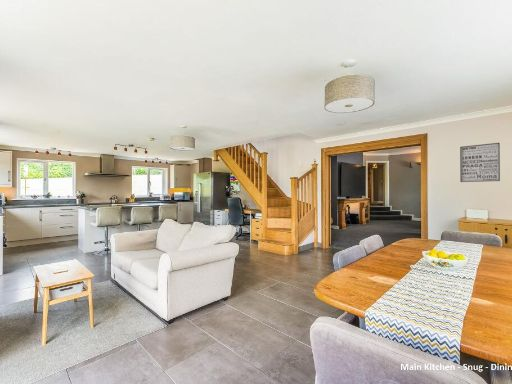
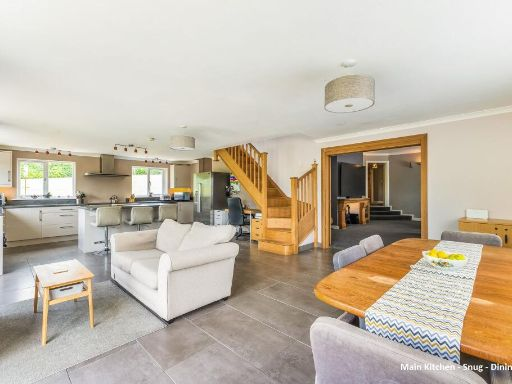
- wall art (479, 163)
